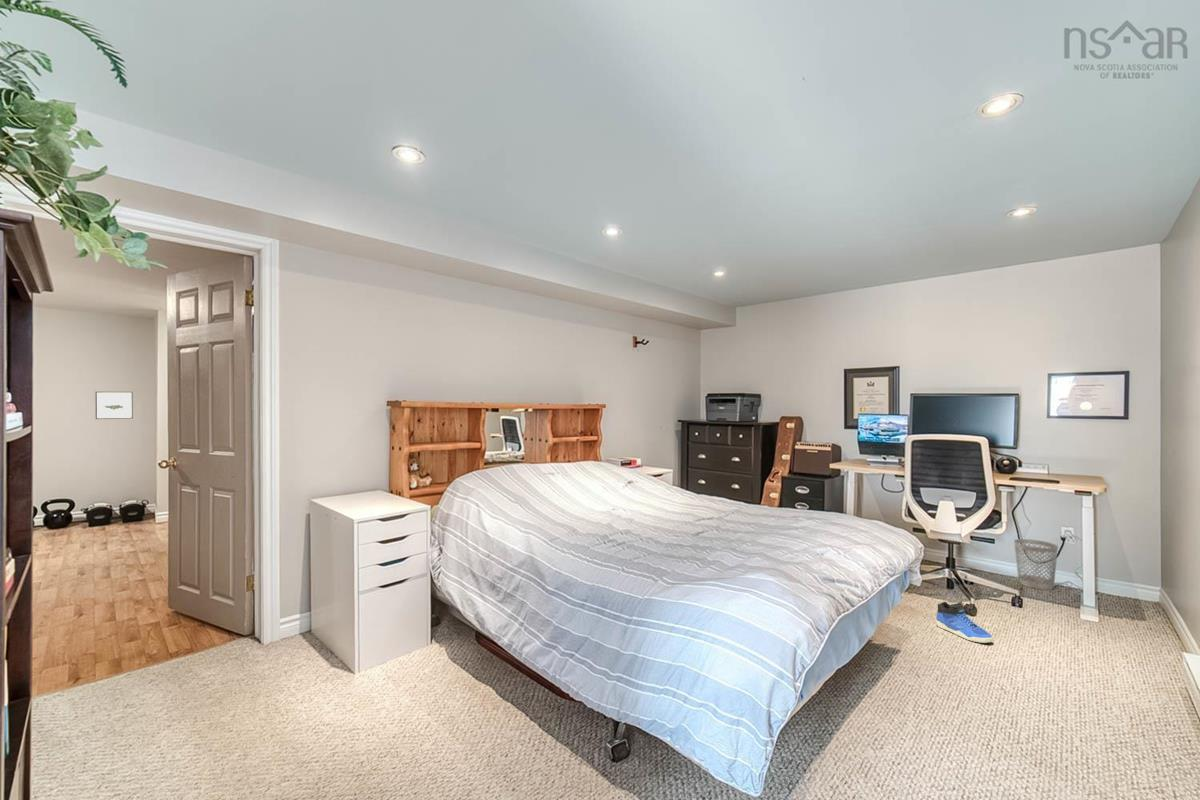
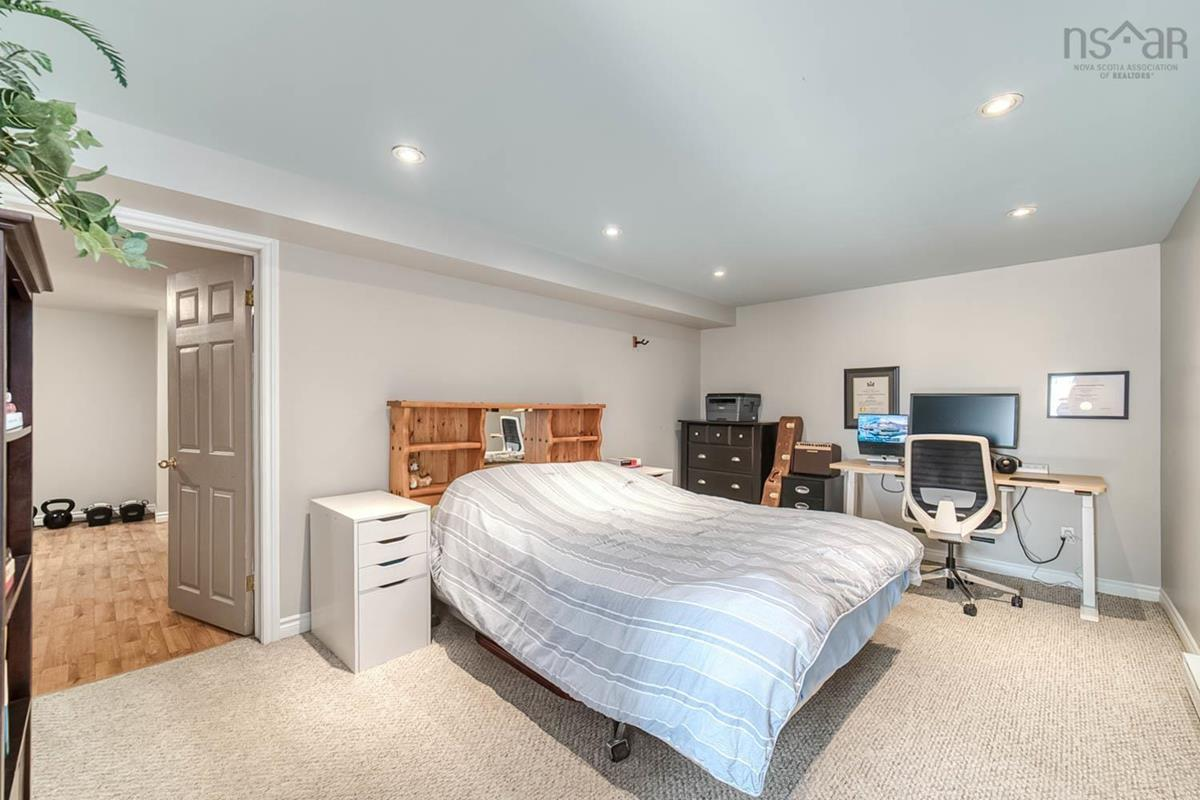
- sneaker (963, 619)
- wastebasket (1035, 564)
- wall art (114, 405)
